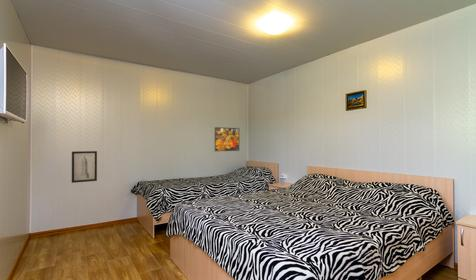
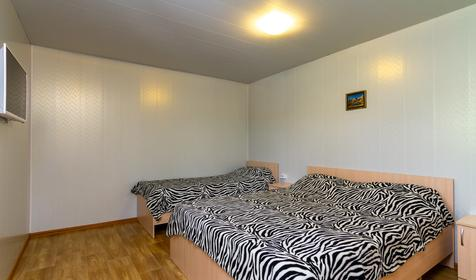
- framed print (227, 139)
- wall art (84, 166)
